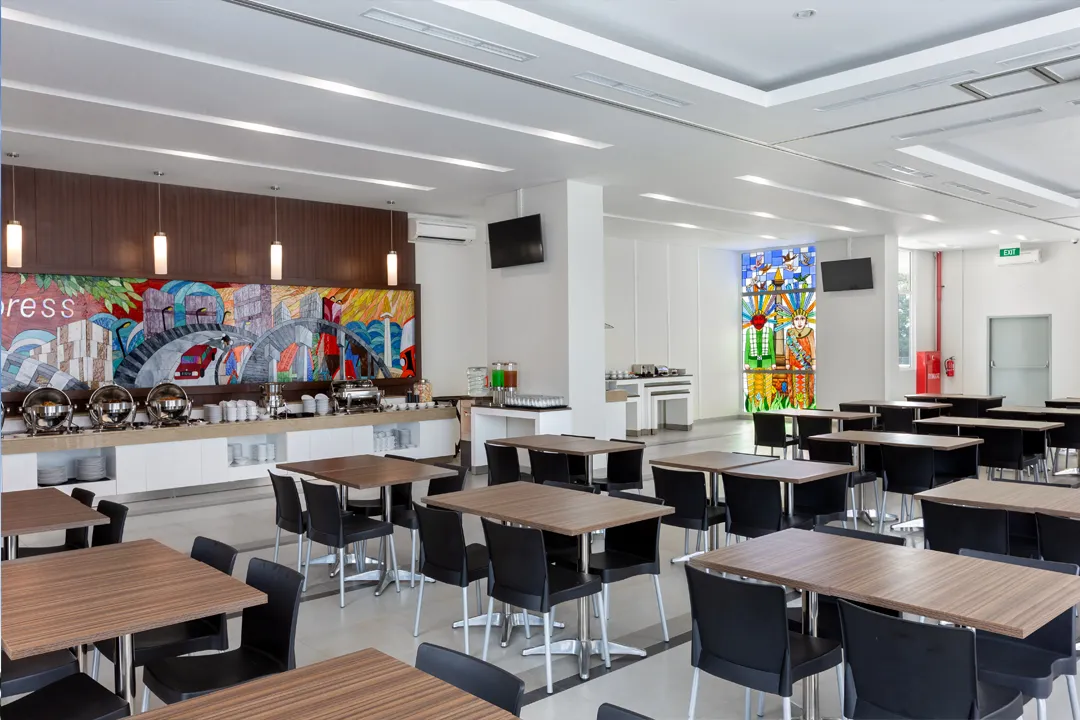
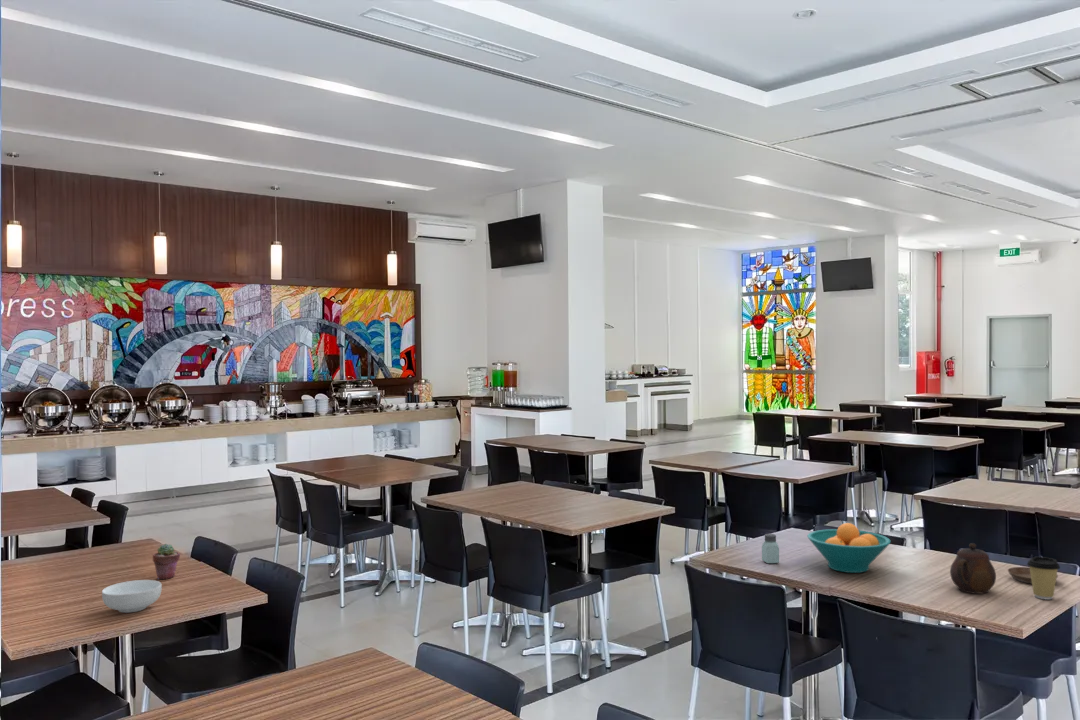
+ saucer (1030, 576)
+ saltshaker (770, 548)
+ cereal bowl (132, 597)
+ coffee cup (1043, 578)
+ potted succulent (166, 560)
+ teapot (971, 566)
+ fruit bowl (848, 546)
